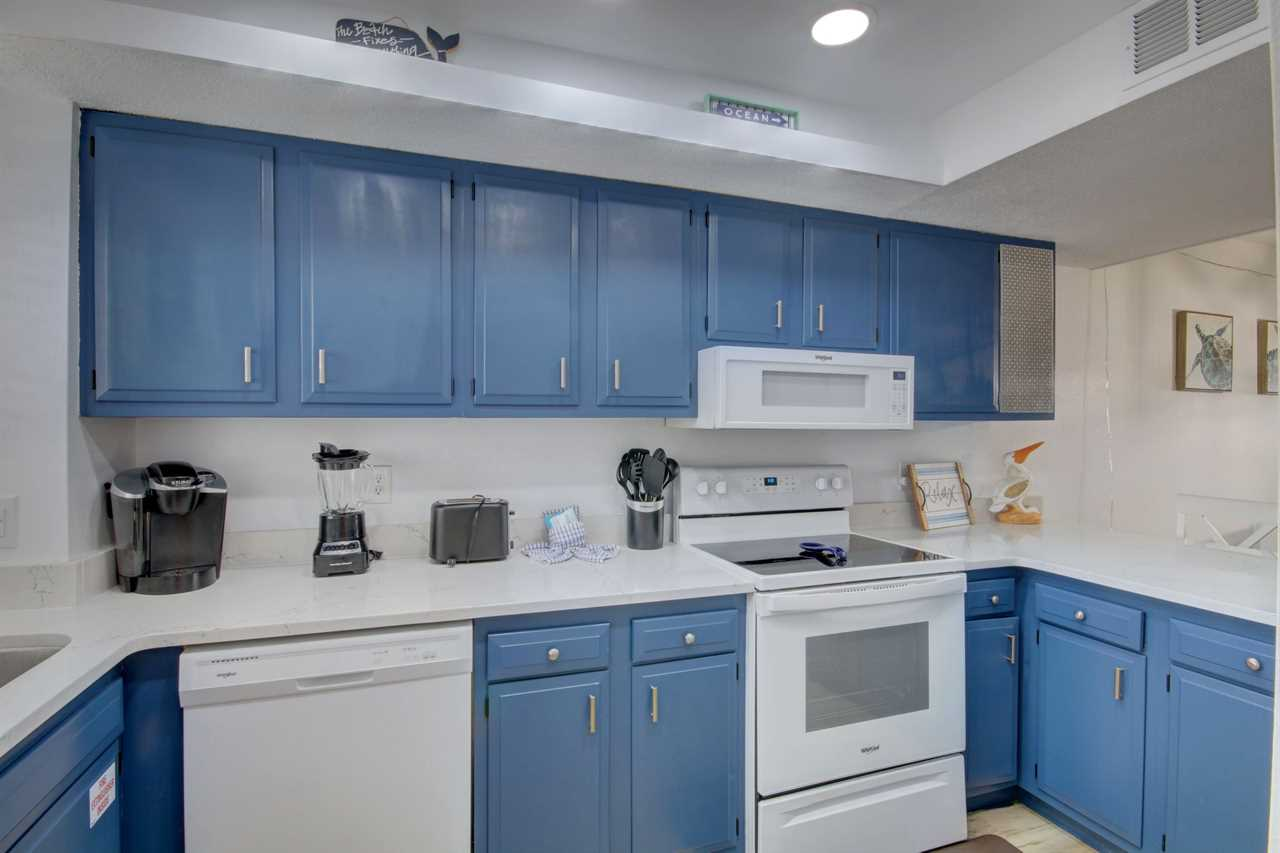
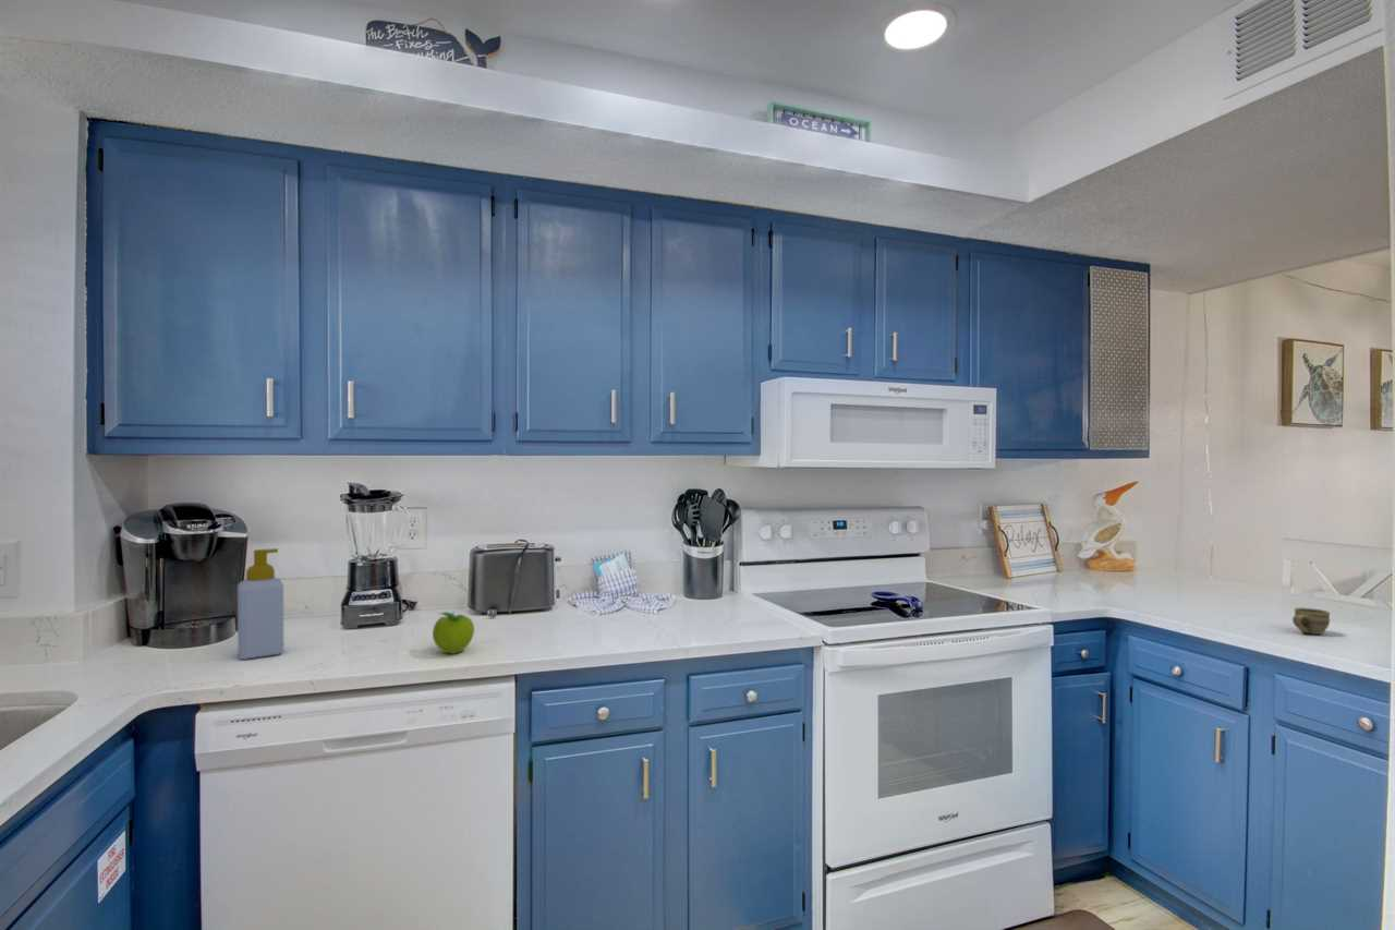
+ fruit (453, 631)
+ soap bottle (260, 602)
+ cup (1307, 621)
